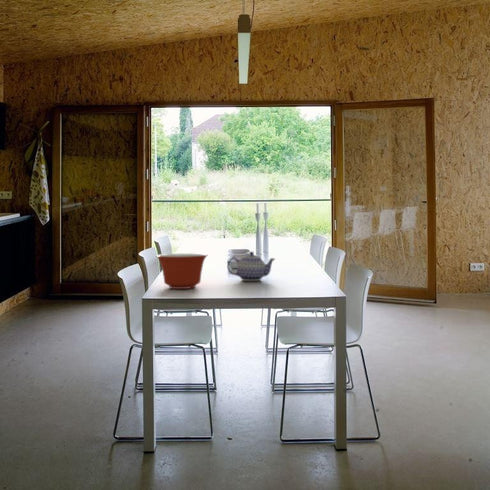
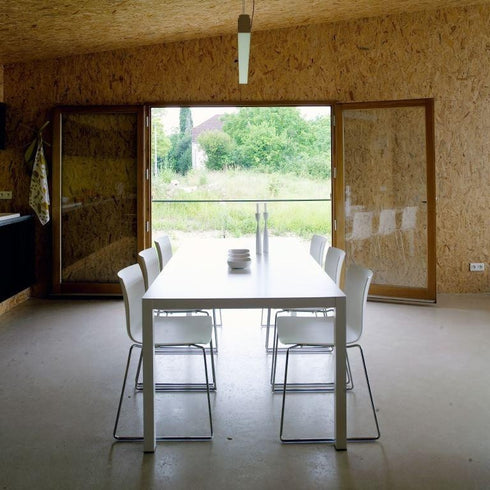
- teapot (251, 265)
- mixing bowl (182, 271)
